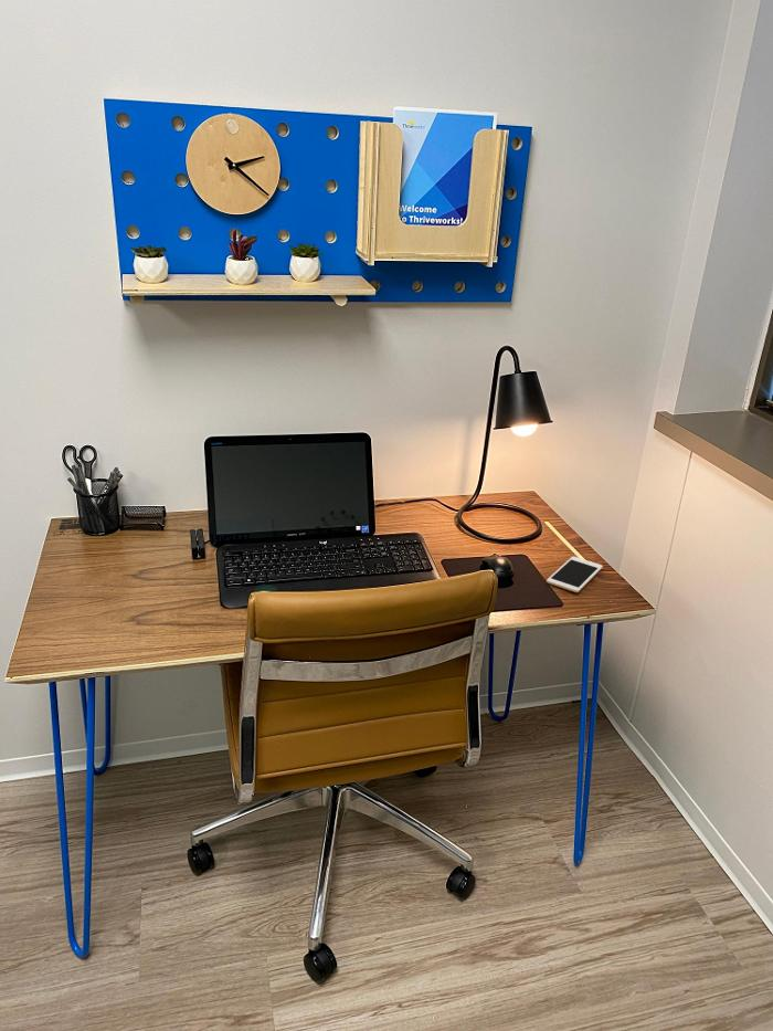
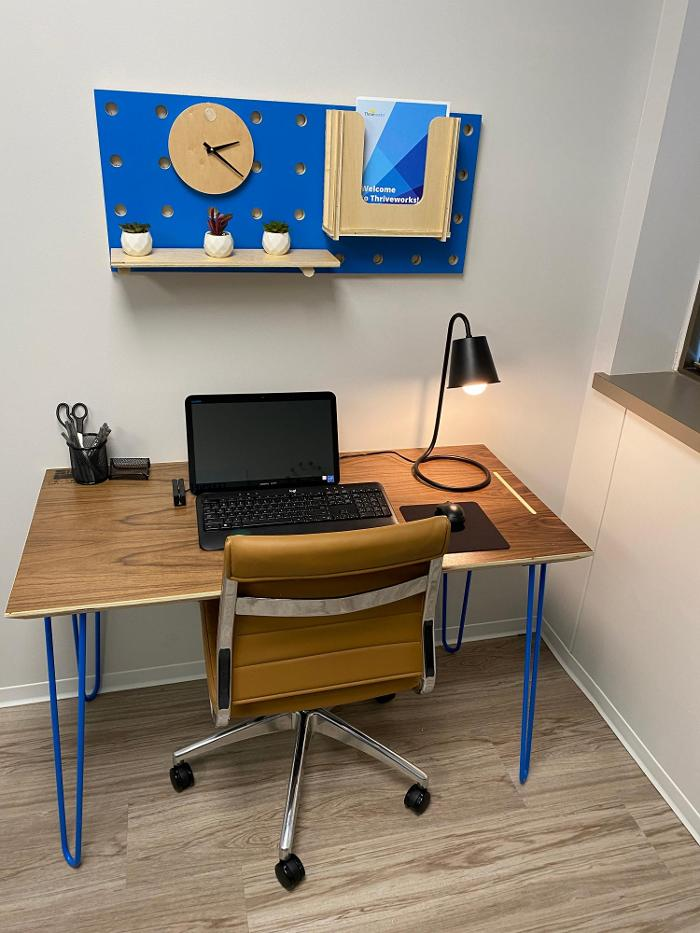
- cell phone (574, 574)
